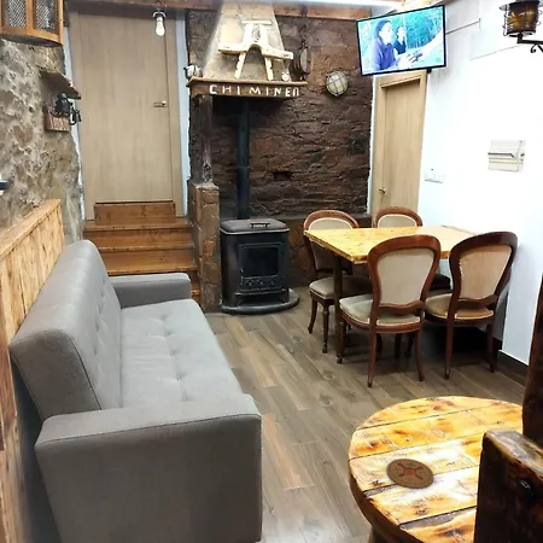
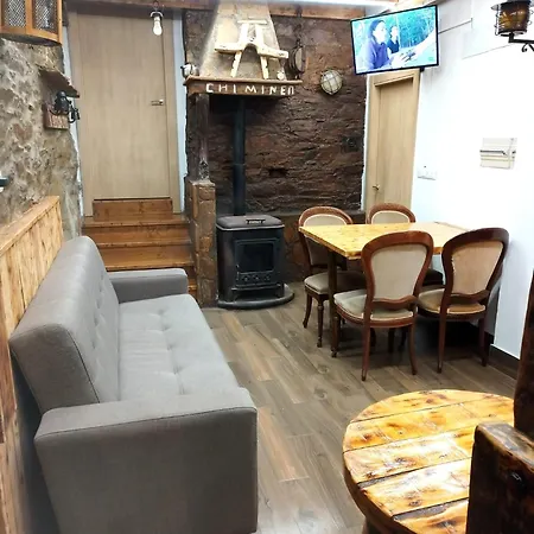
- coaster (409, 472)
